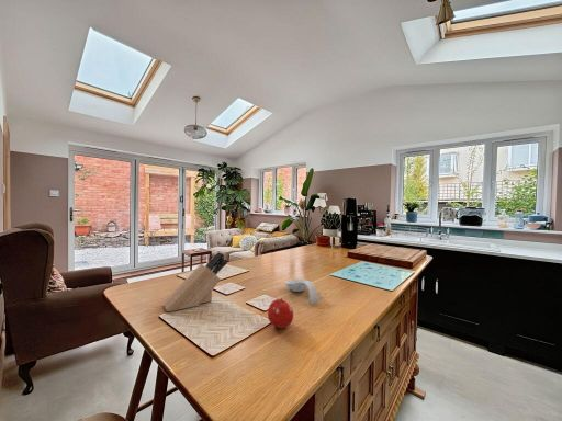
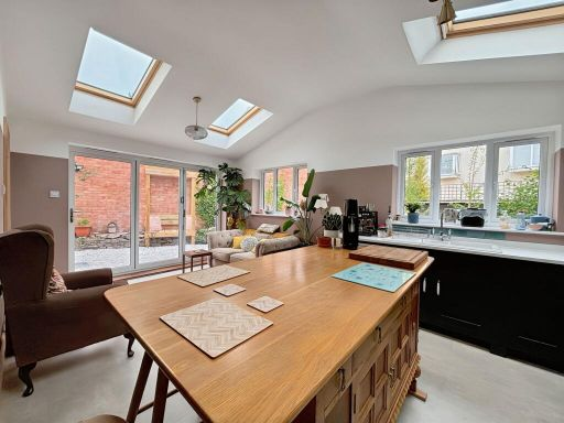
- spoon rest (302, 286)
- fruit (280, 311)
- knife block (196, 277)
